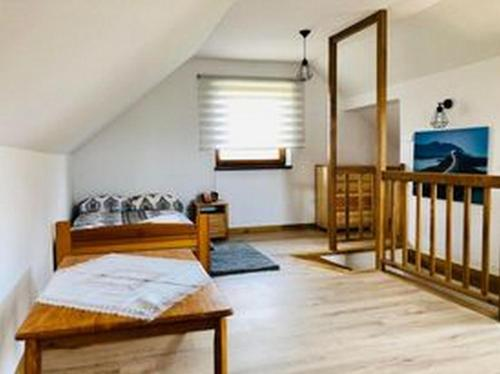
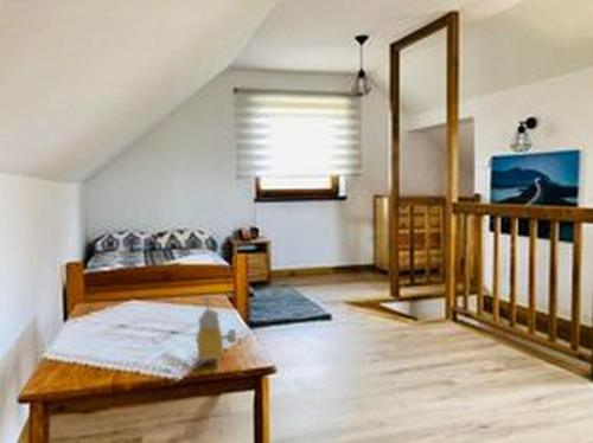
+ alarm clock (215, 327)
